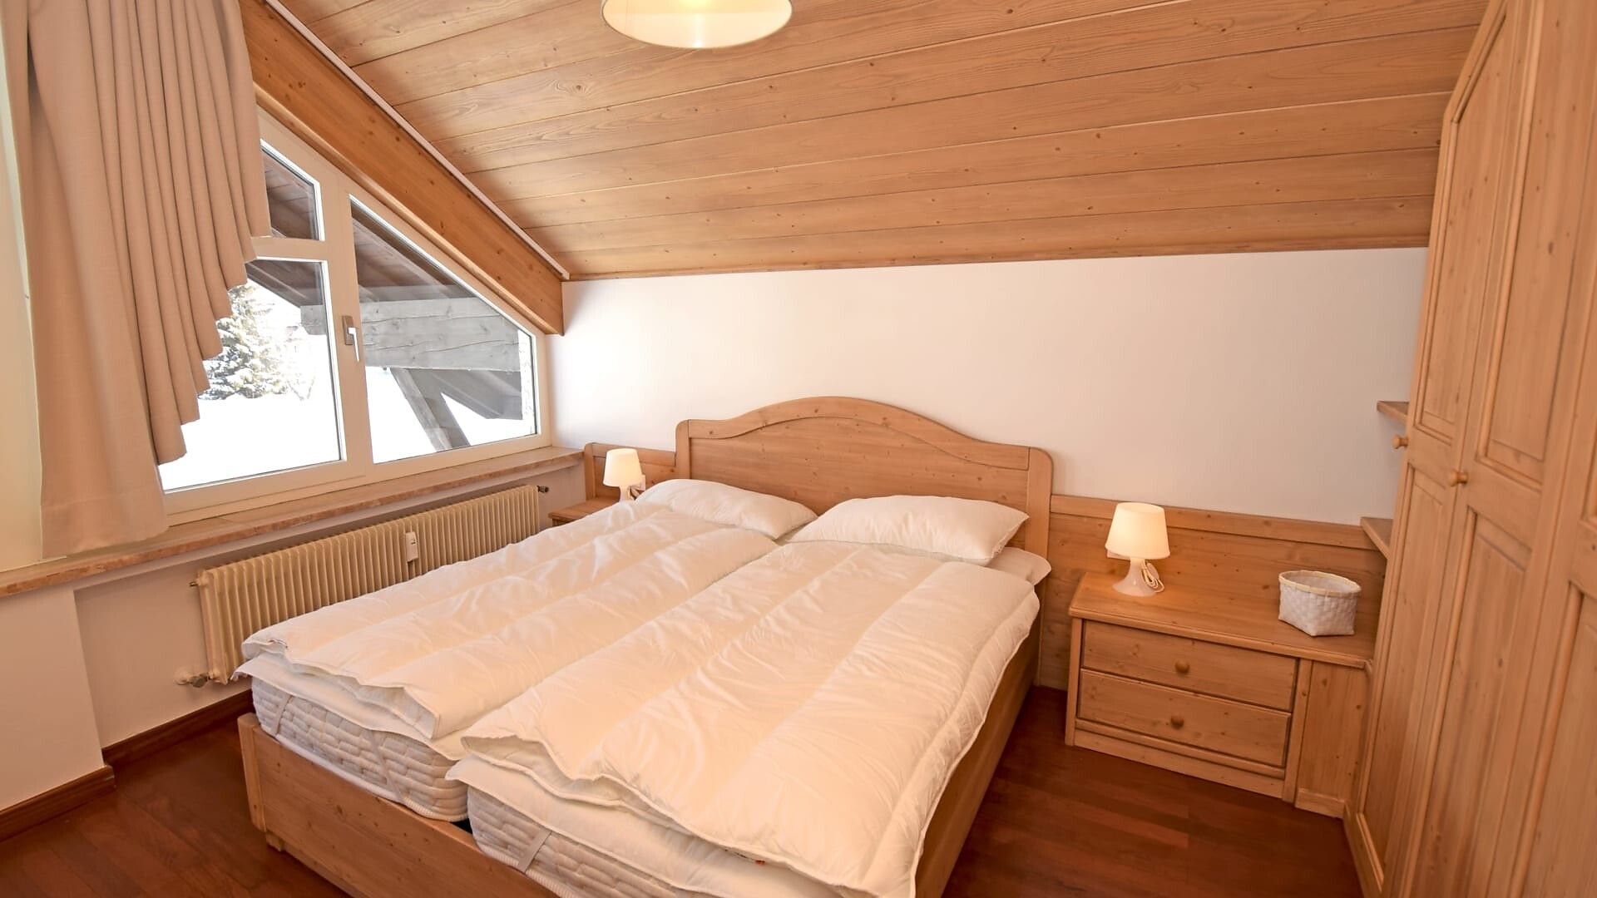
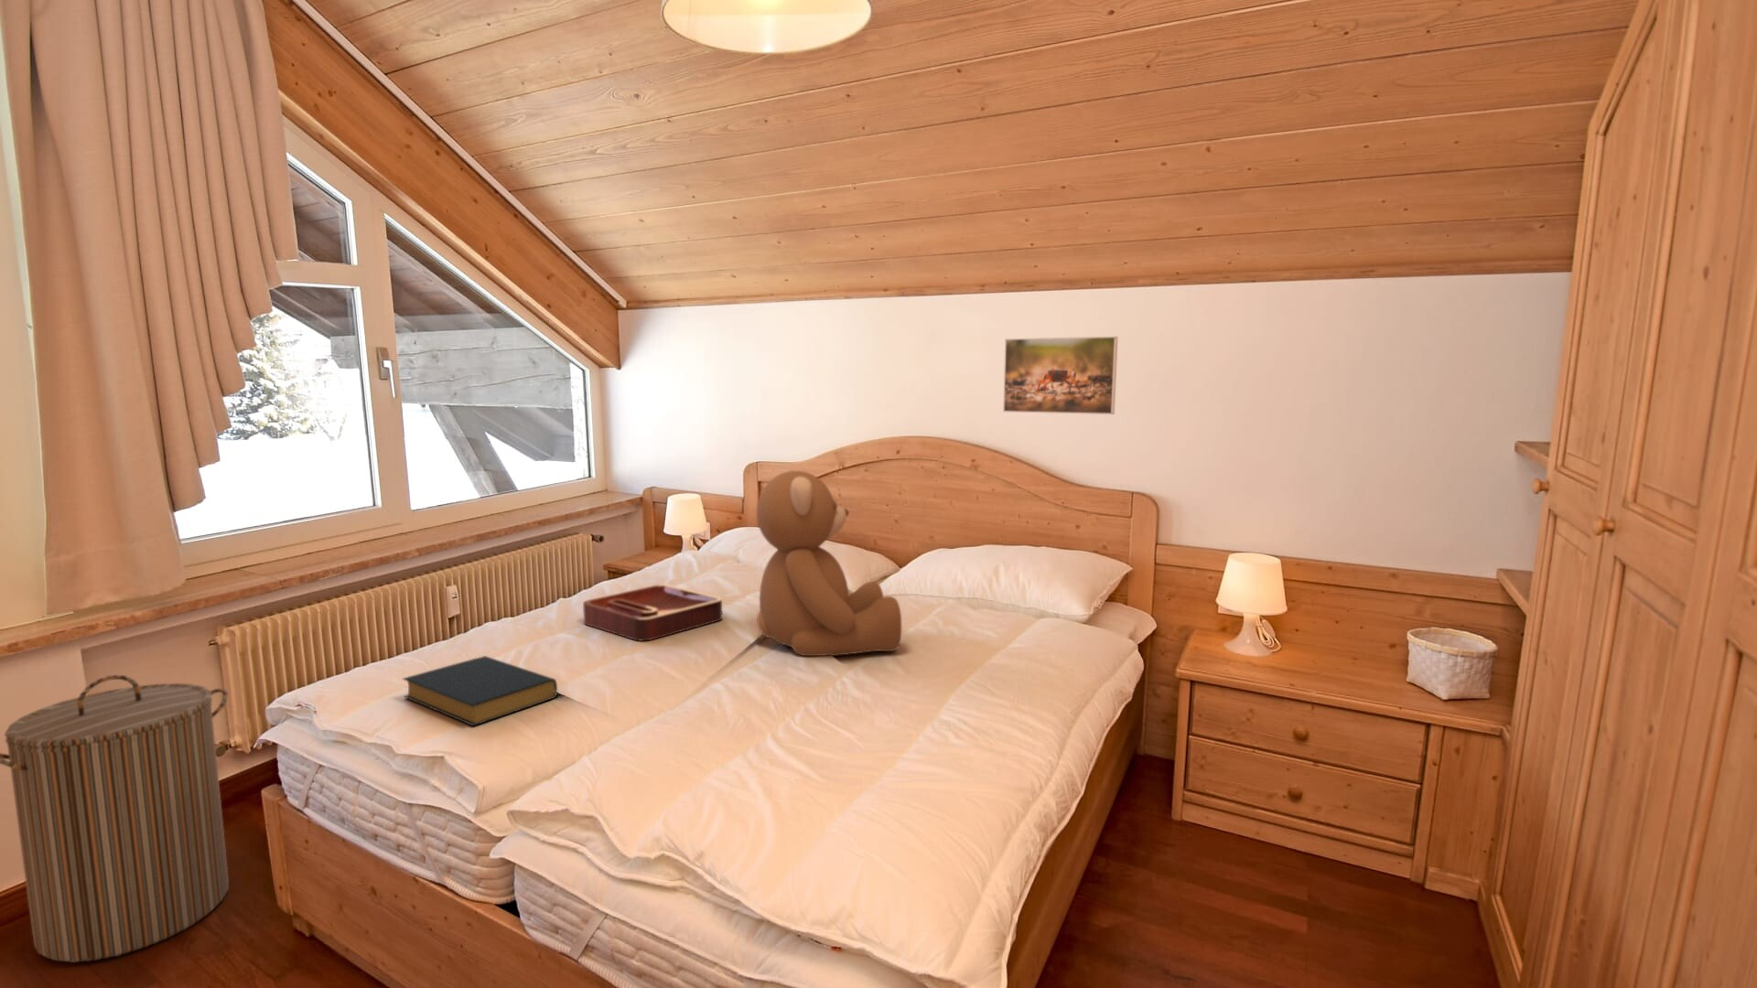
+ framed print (1058, 375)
+ teddy bear (824, 559)
+ hardback book (480, 688)
+ decorative tray (653, 610)
+ laundry hamper (124, 797)
